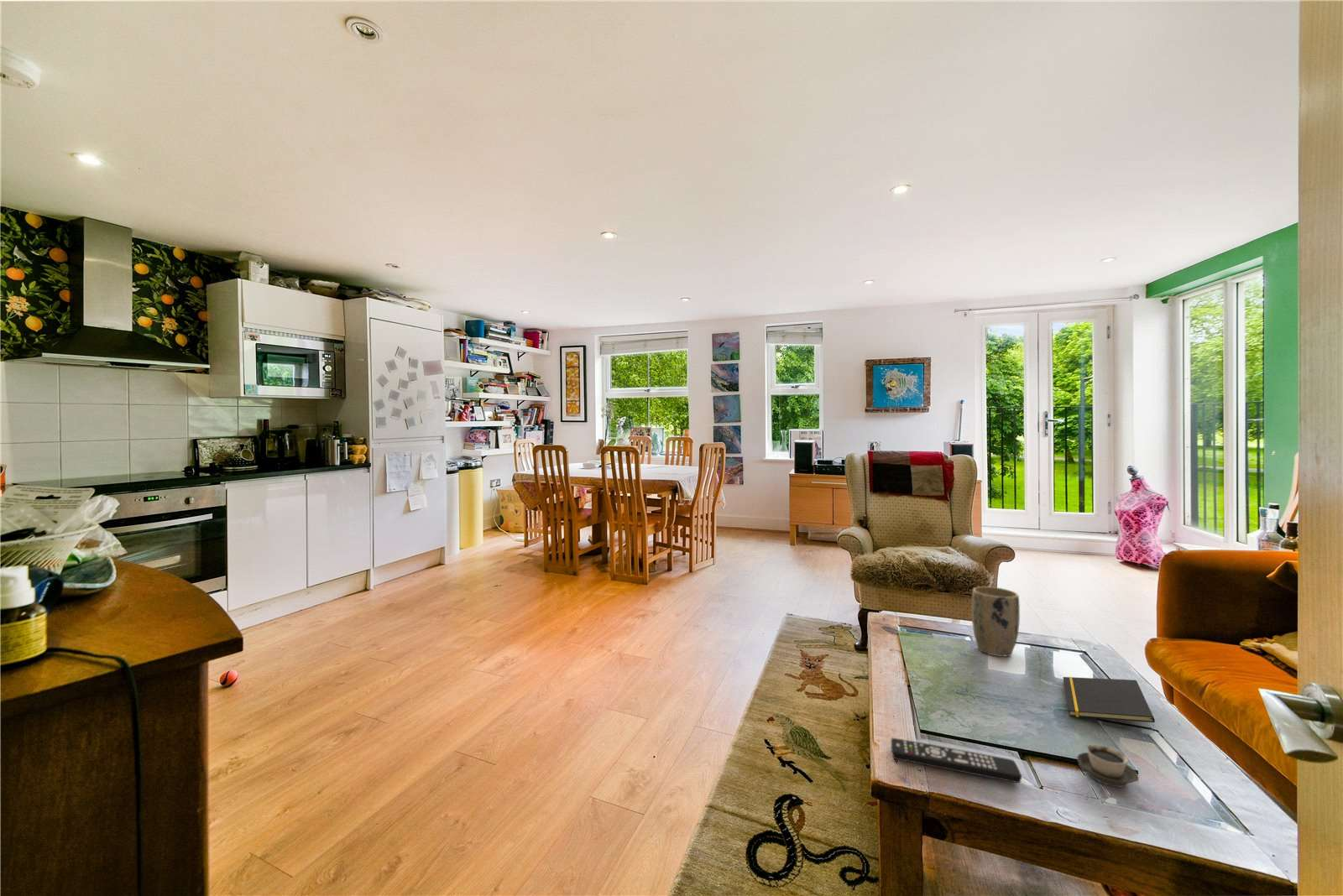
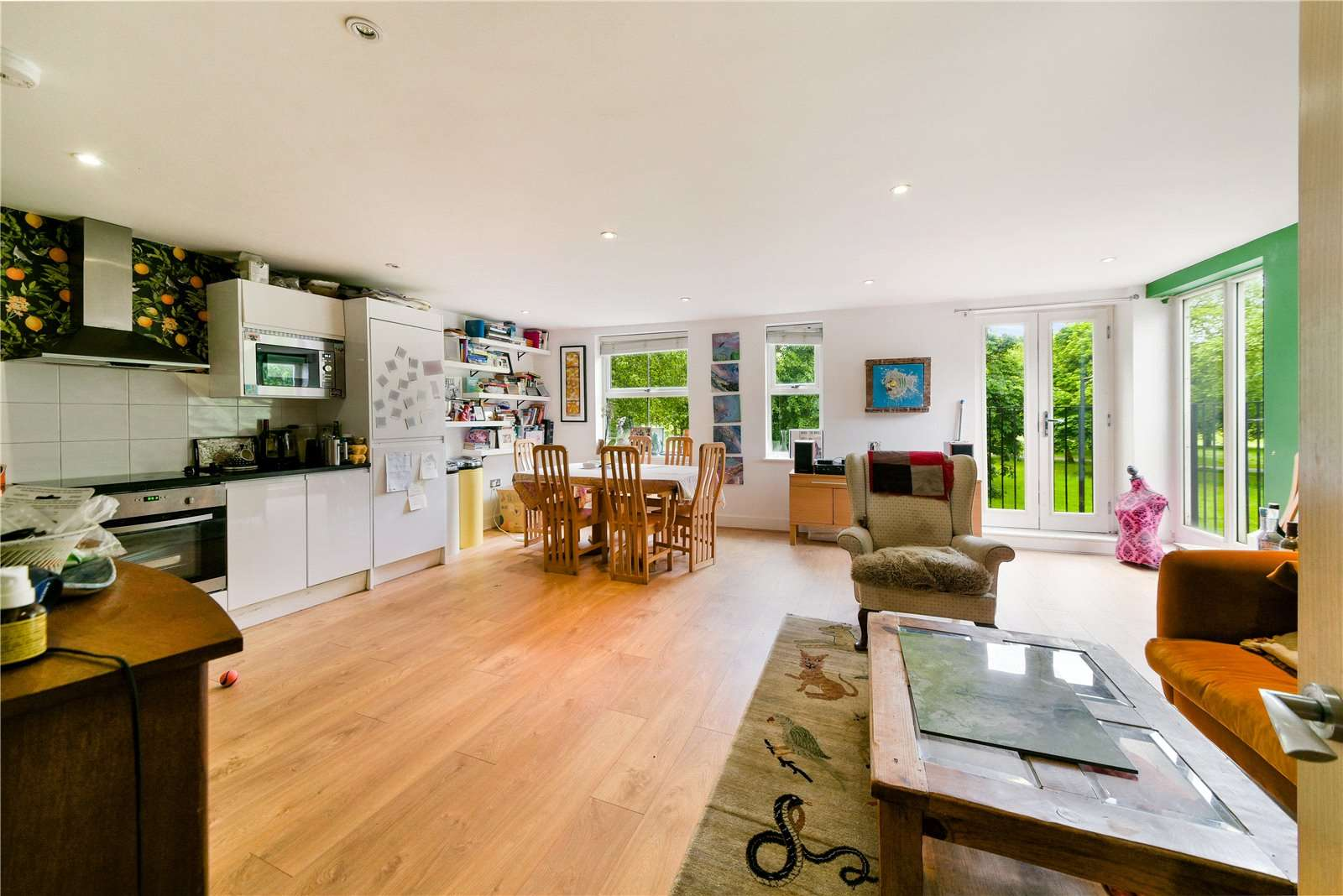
- notepad (1104, 697)
- plant pot (995, 621)
- cup (1106, 765)
- remote control (952, 759)
